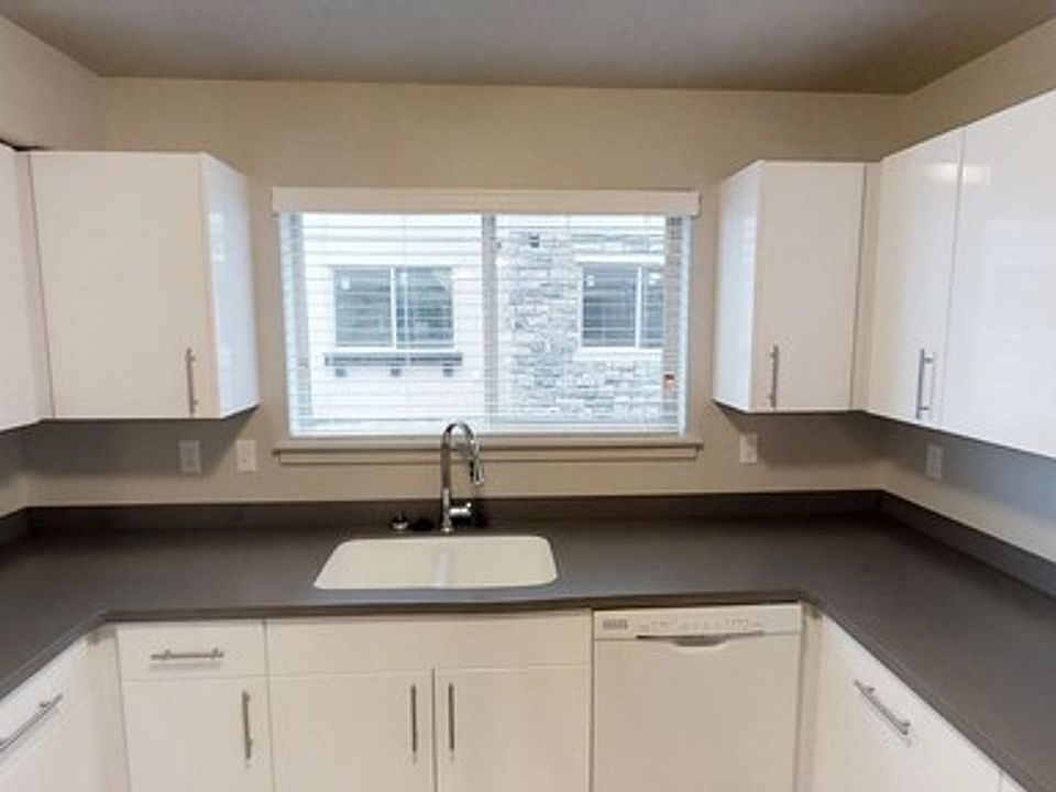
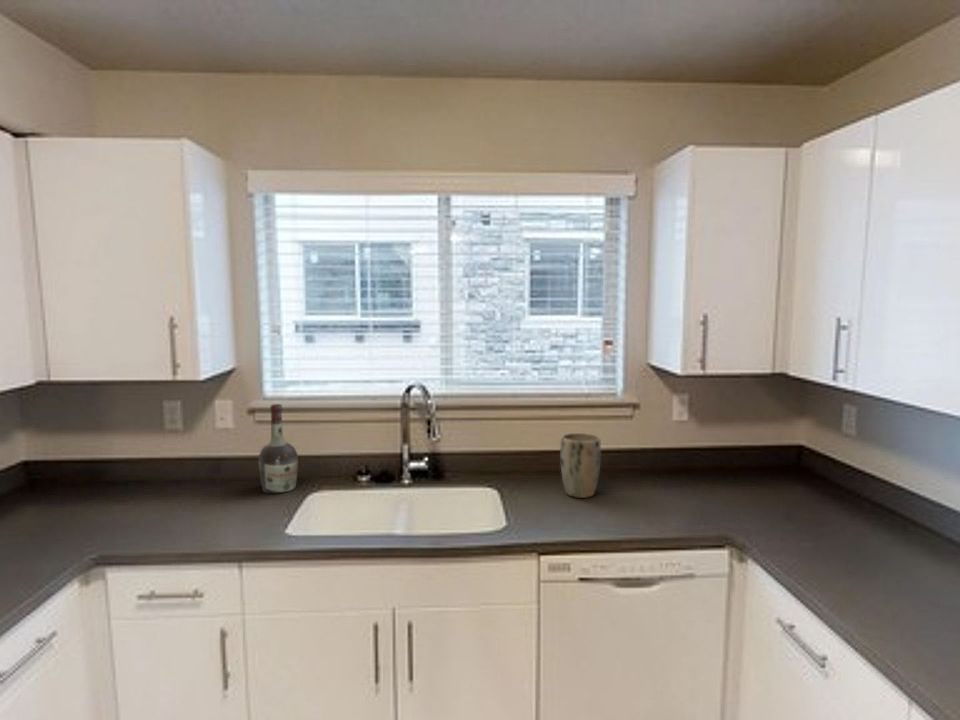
+ plant pot (580, 465)
+ cognac bottle (277, 446)
